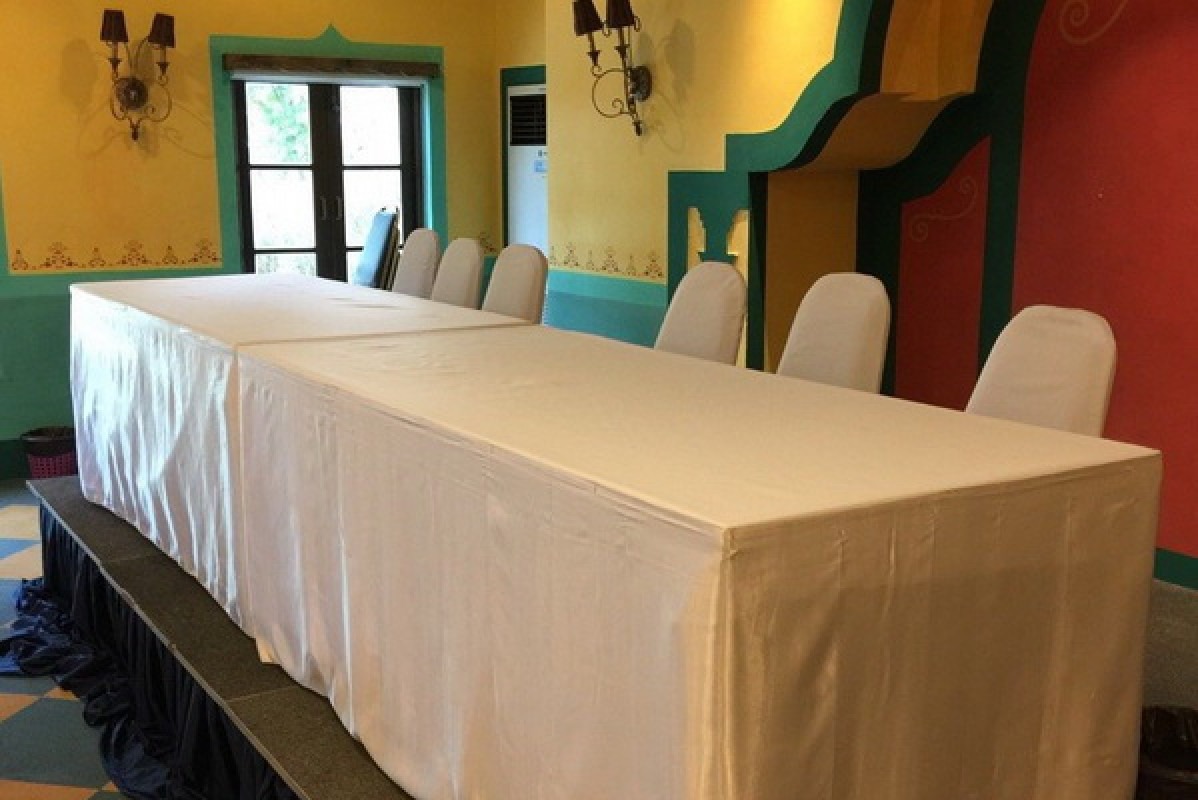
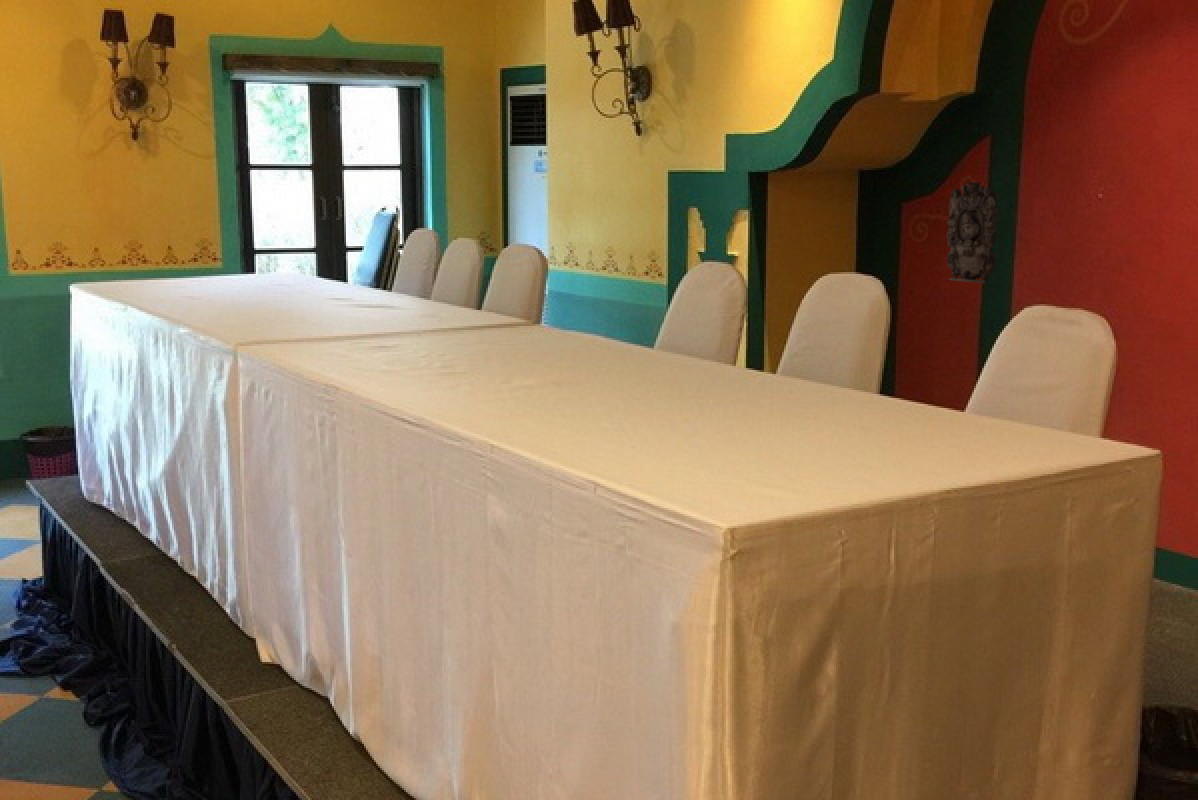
+ wall ornament (968, 231)
